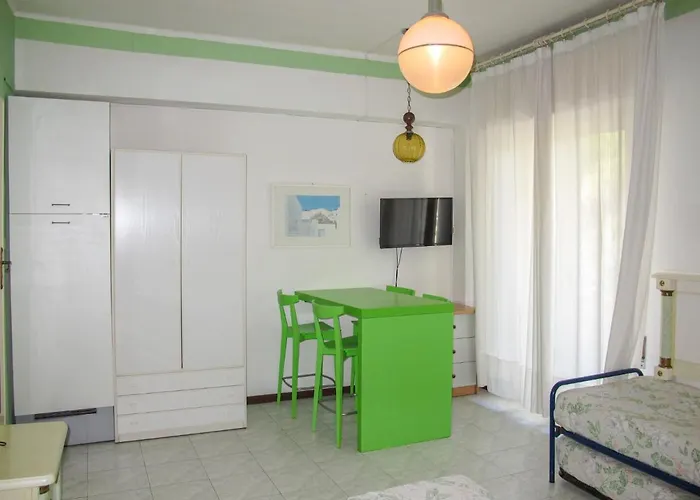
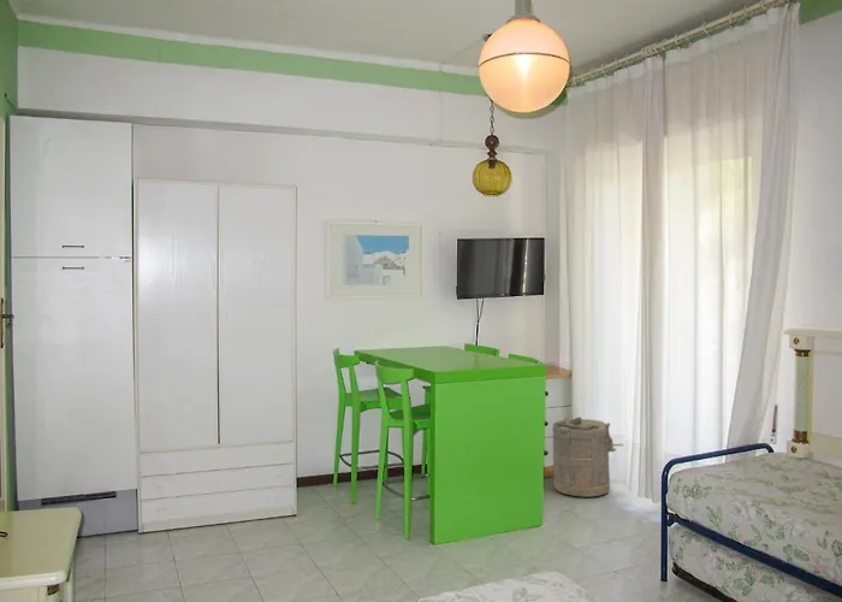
+ laundry hamper (580, 452)
